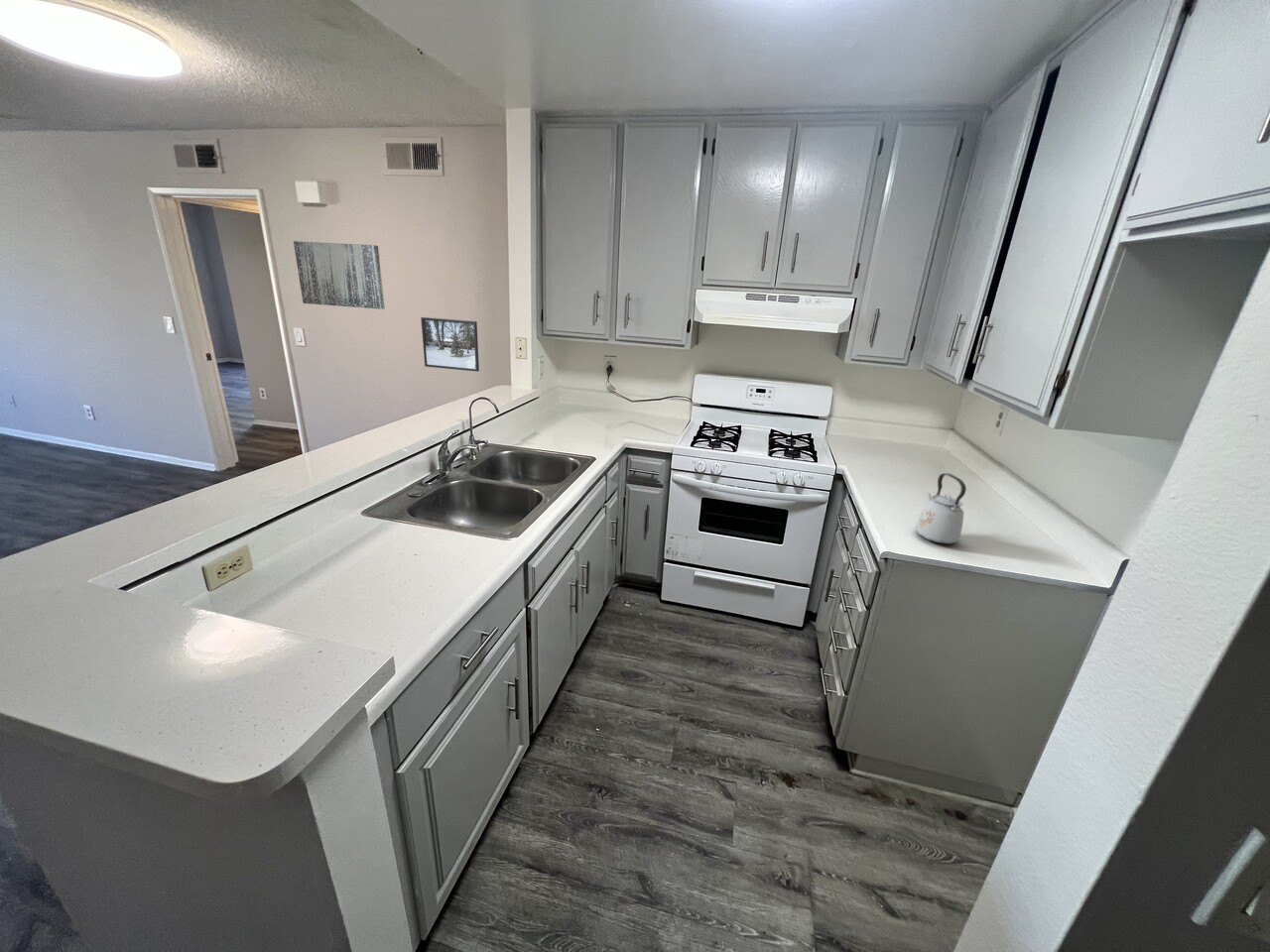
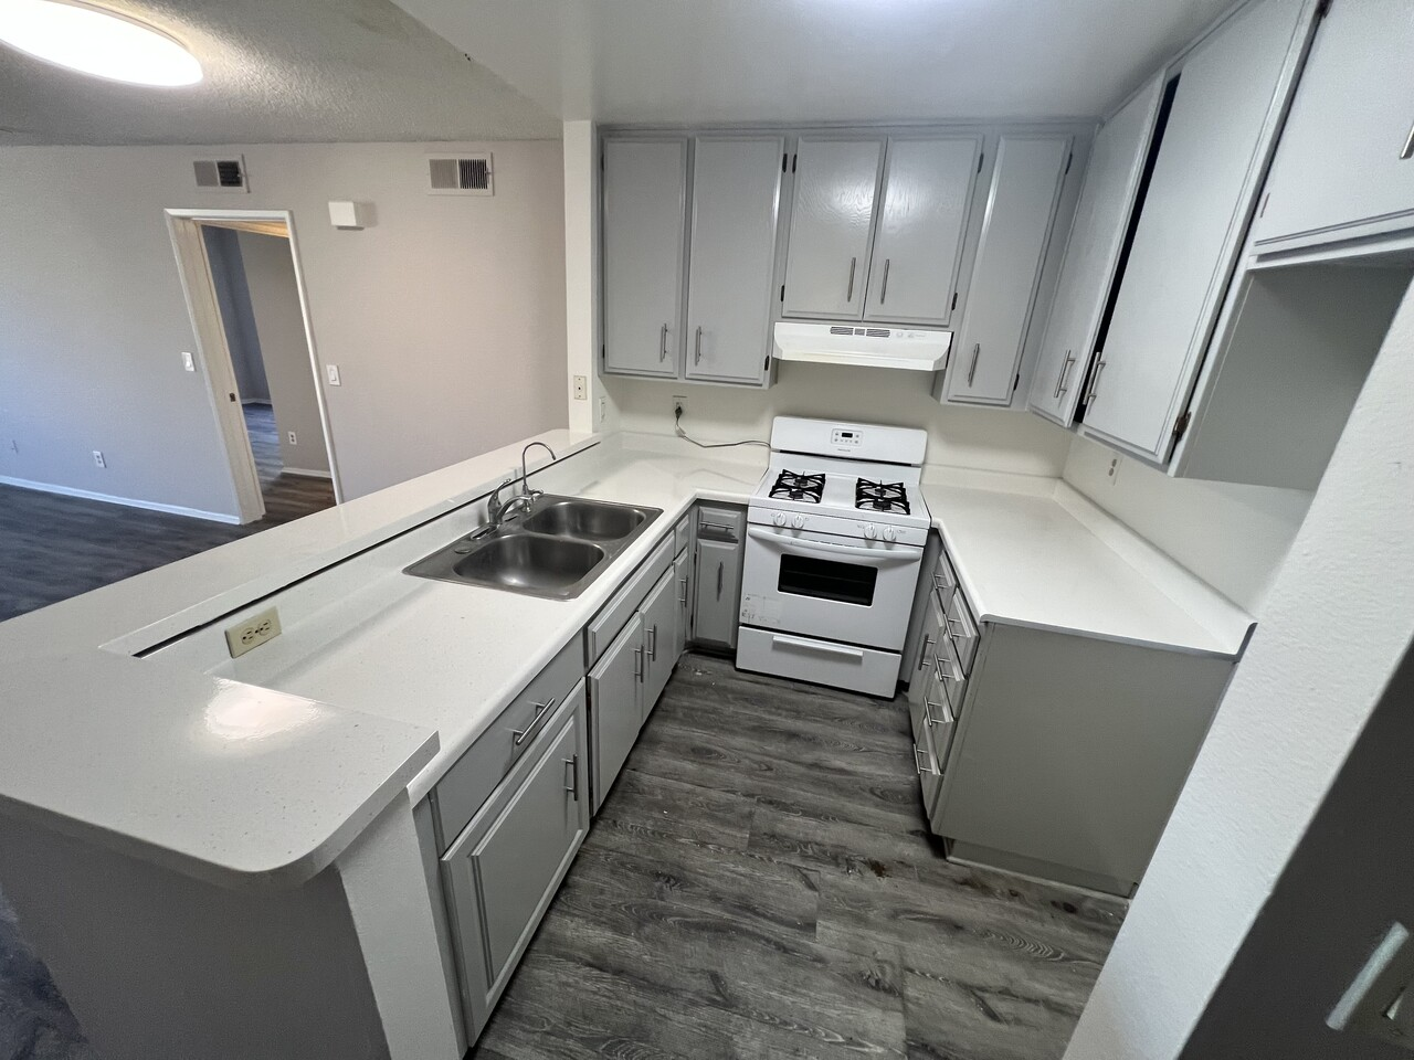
- kettle (940, 505)
- wall art (338, 275)
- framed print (449, 344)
